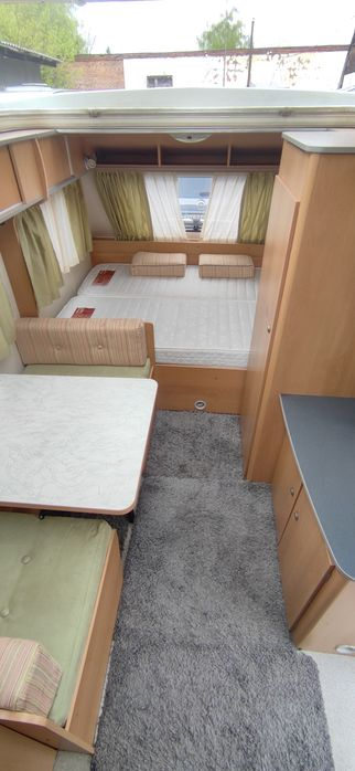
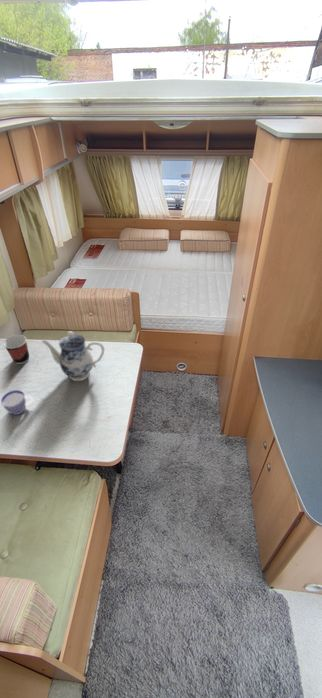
+ cup (18, 402)
+ cup (18, 350)
+ teapot (74, 353)
